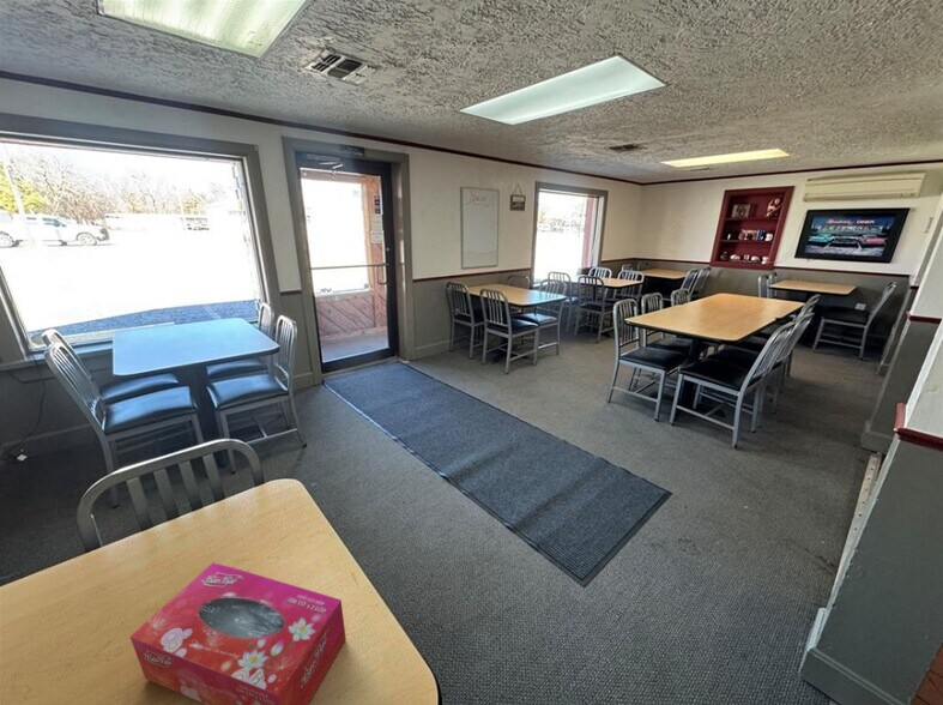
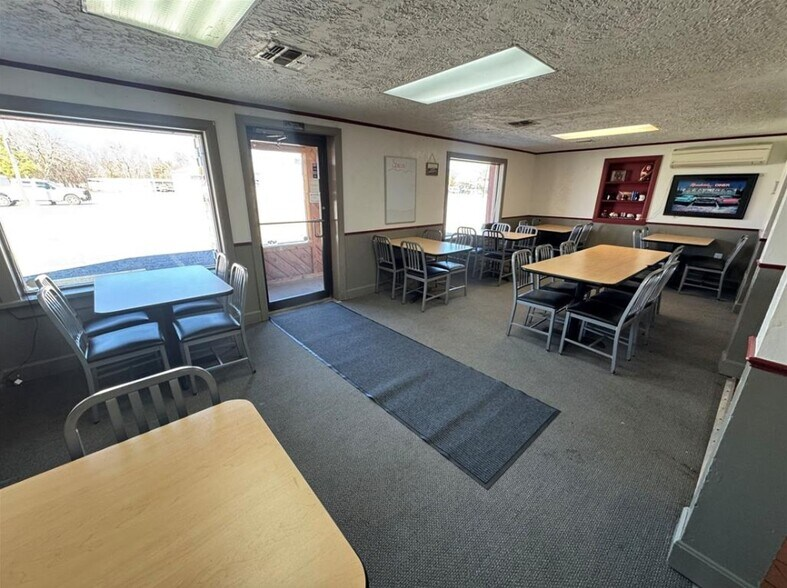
- tissue box (246, 638)
